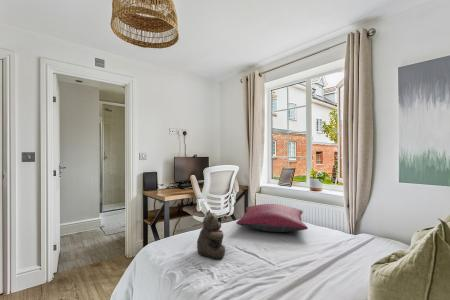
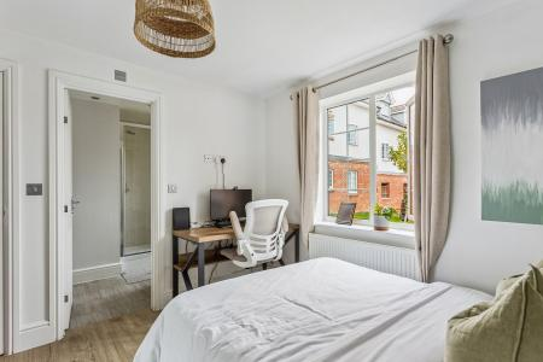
- pillow (272, 216)
- teddy bear (211, 232)
